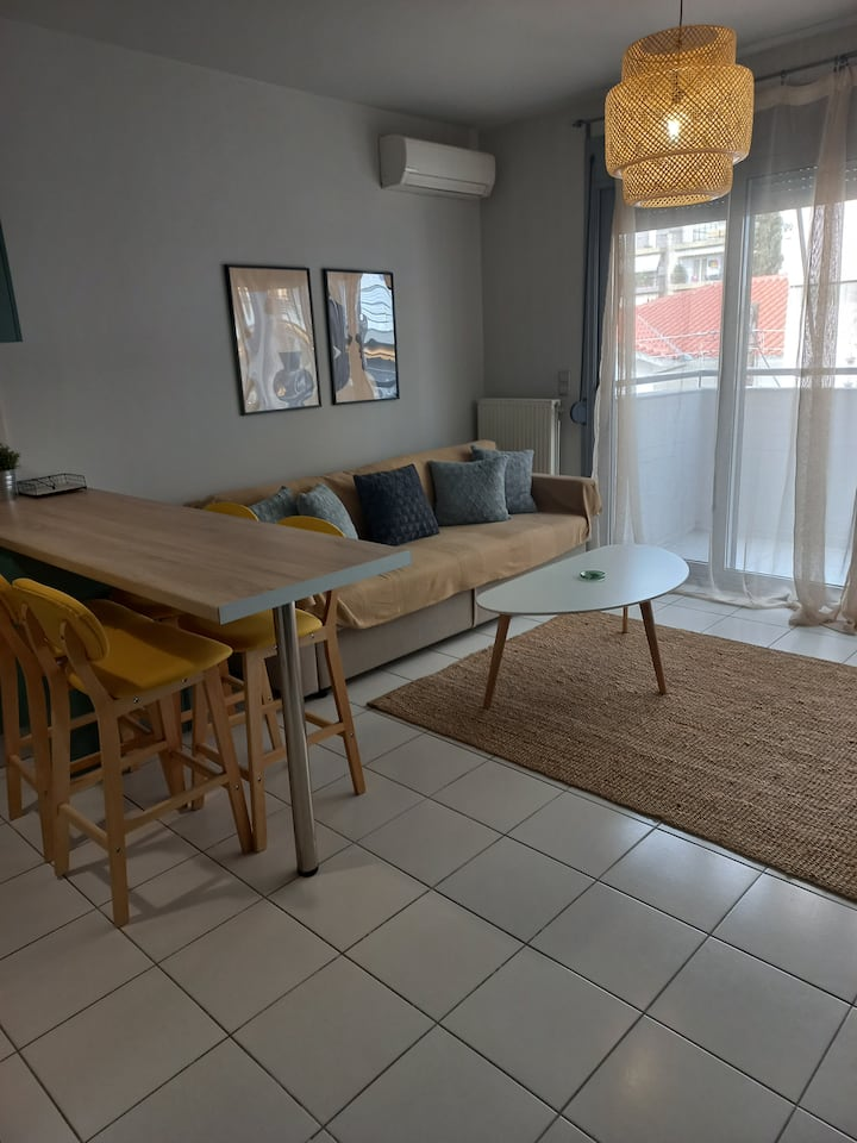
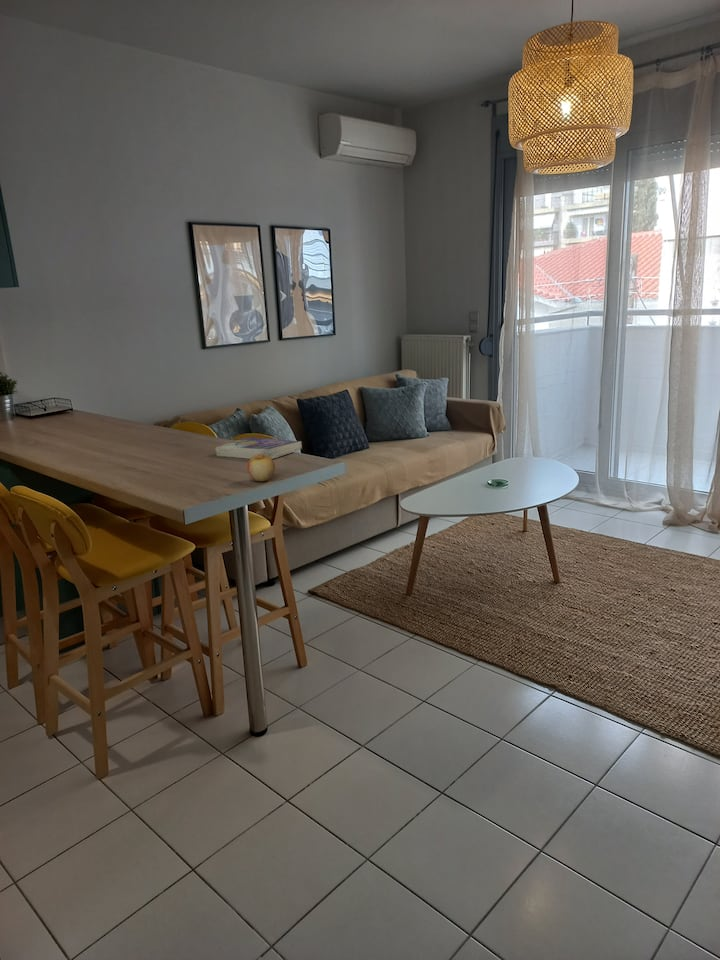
+ book (257, 446)
+ apple (261, 466)
